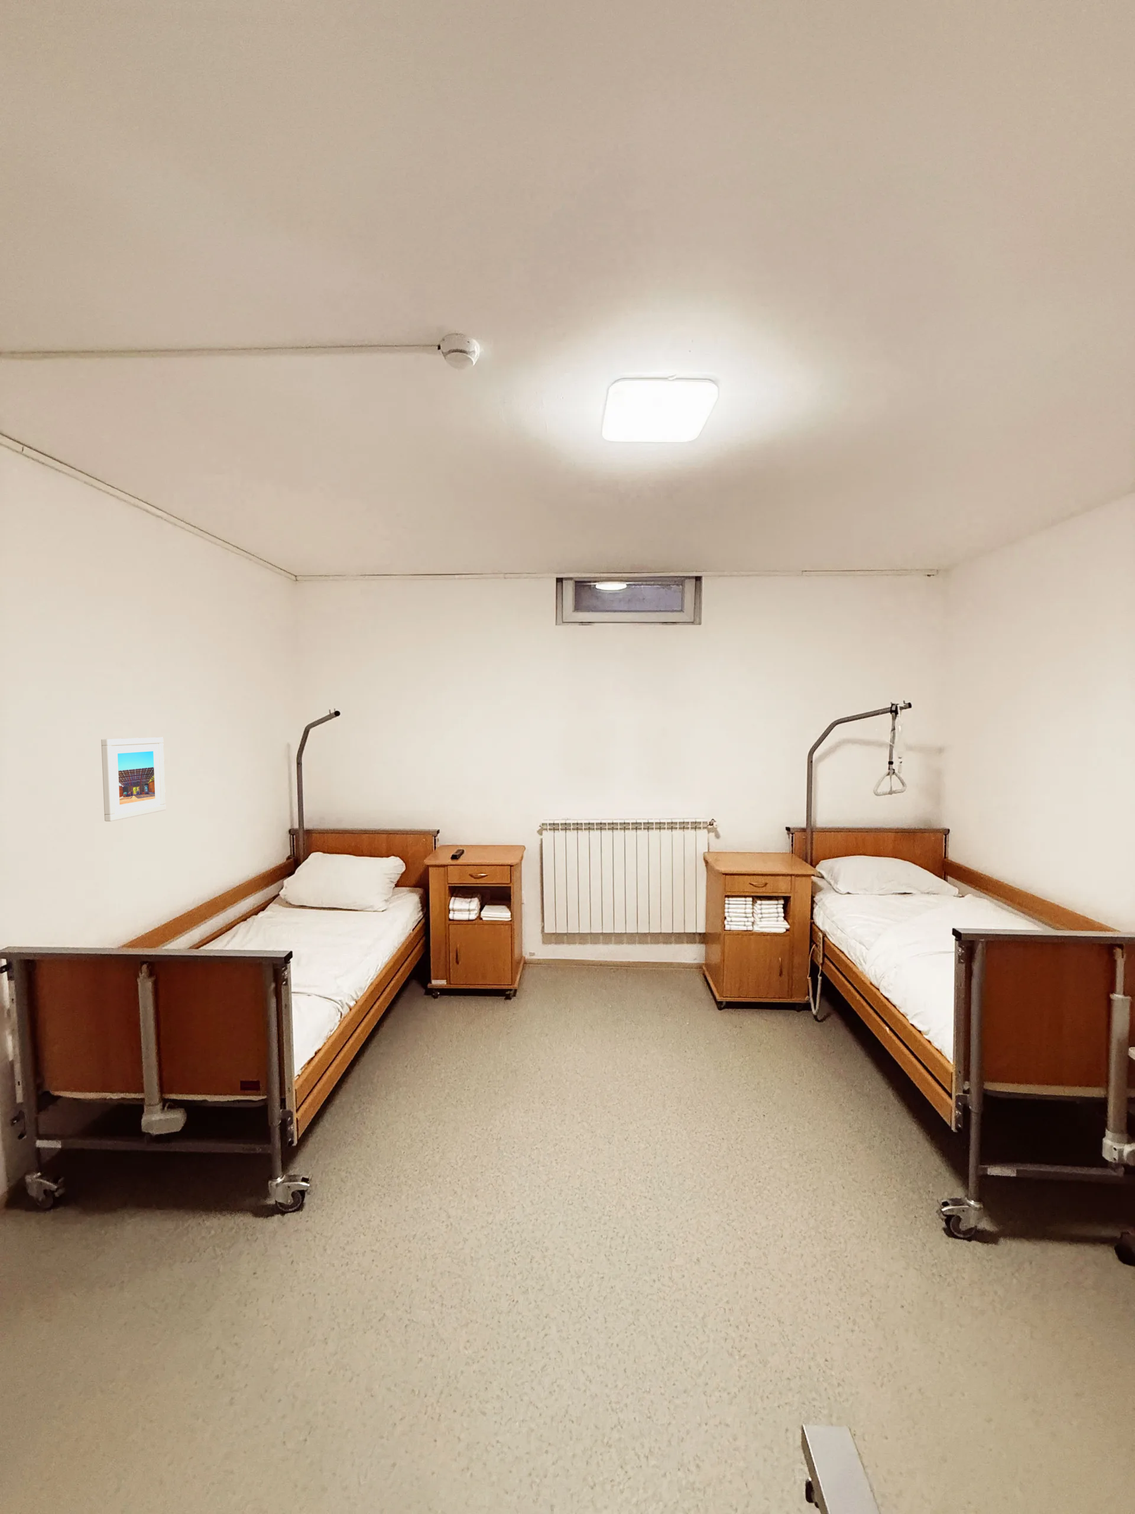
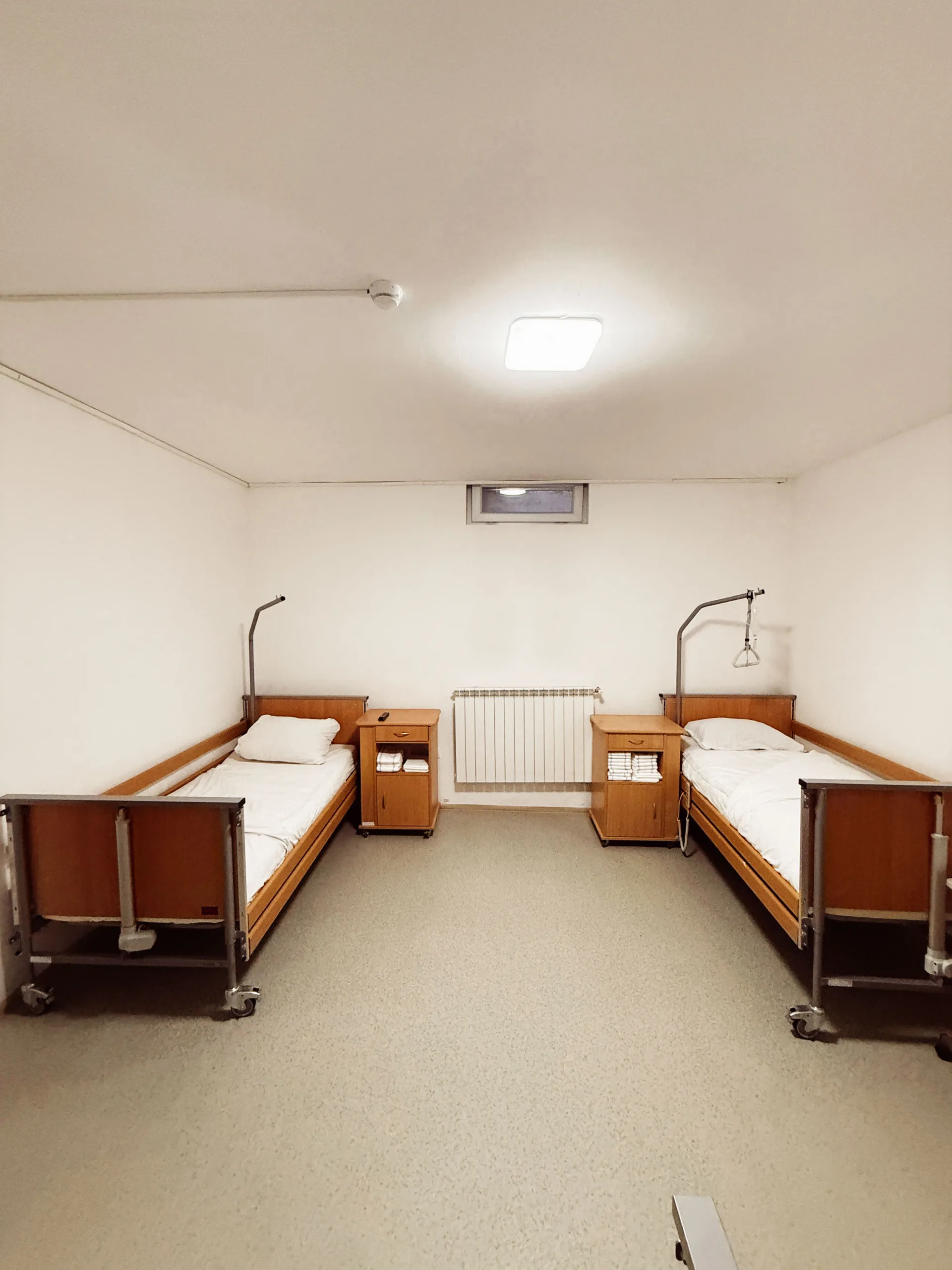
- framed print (136, 776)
